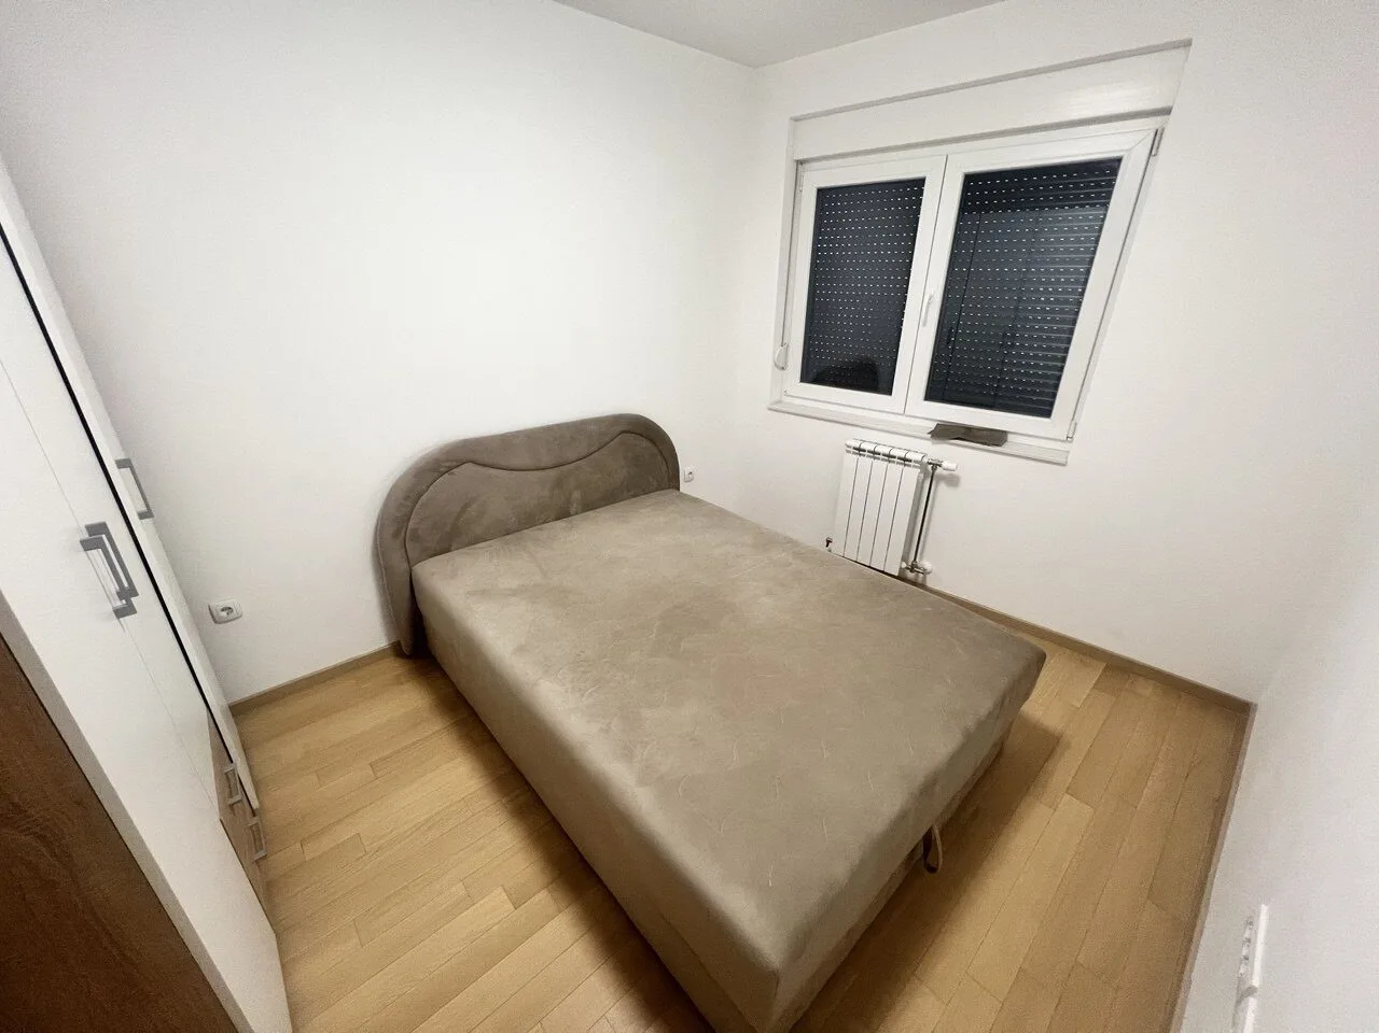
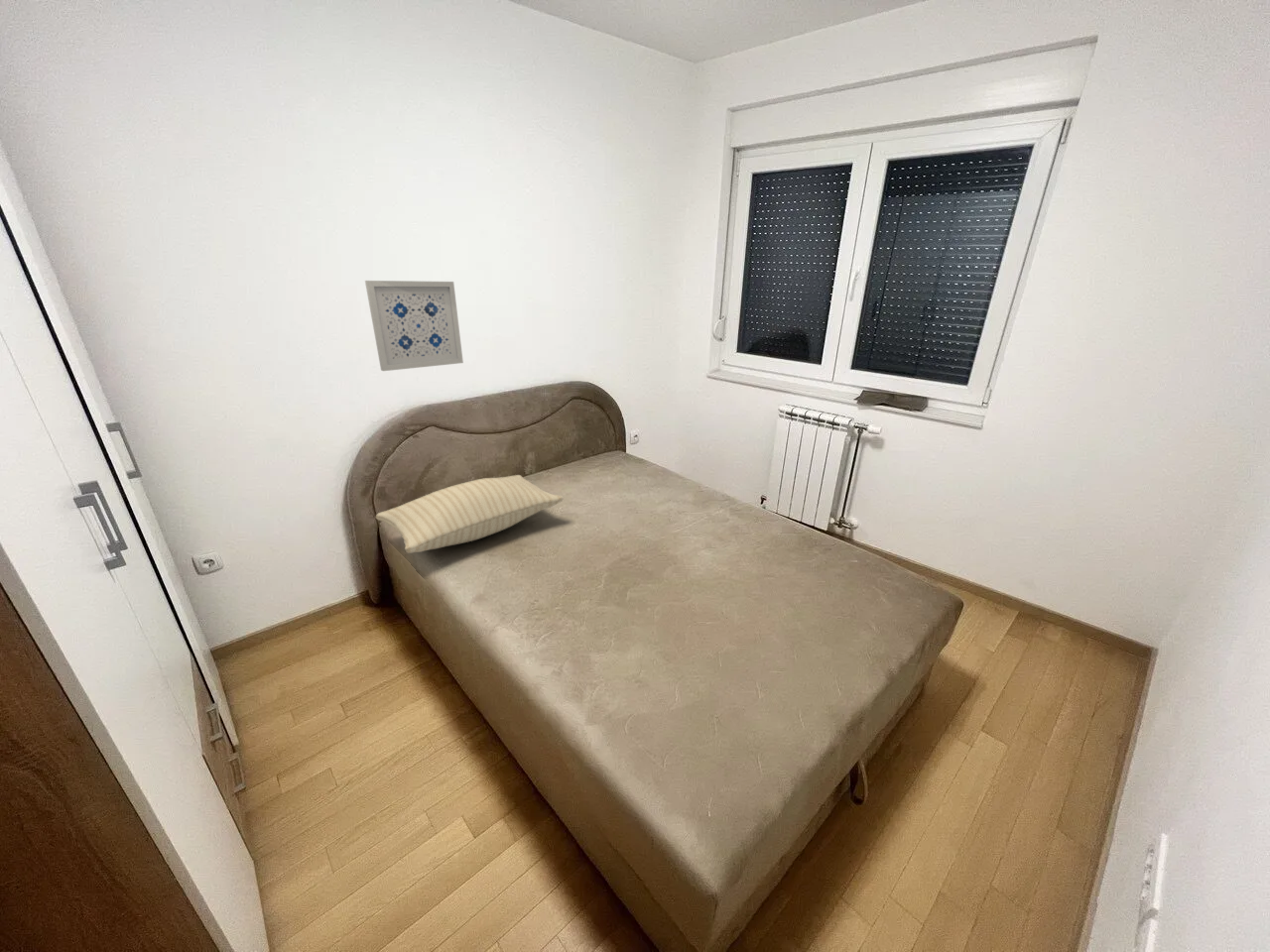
+ wall art (418, 324)
+ pillow (472, 509)
